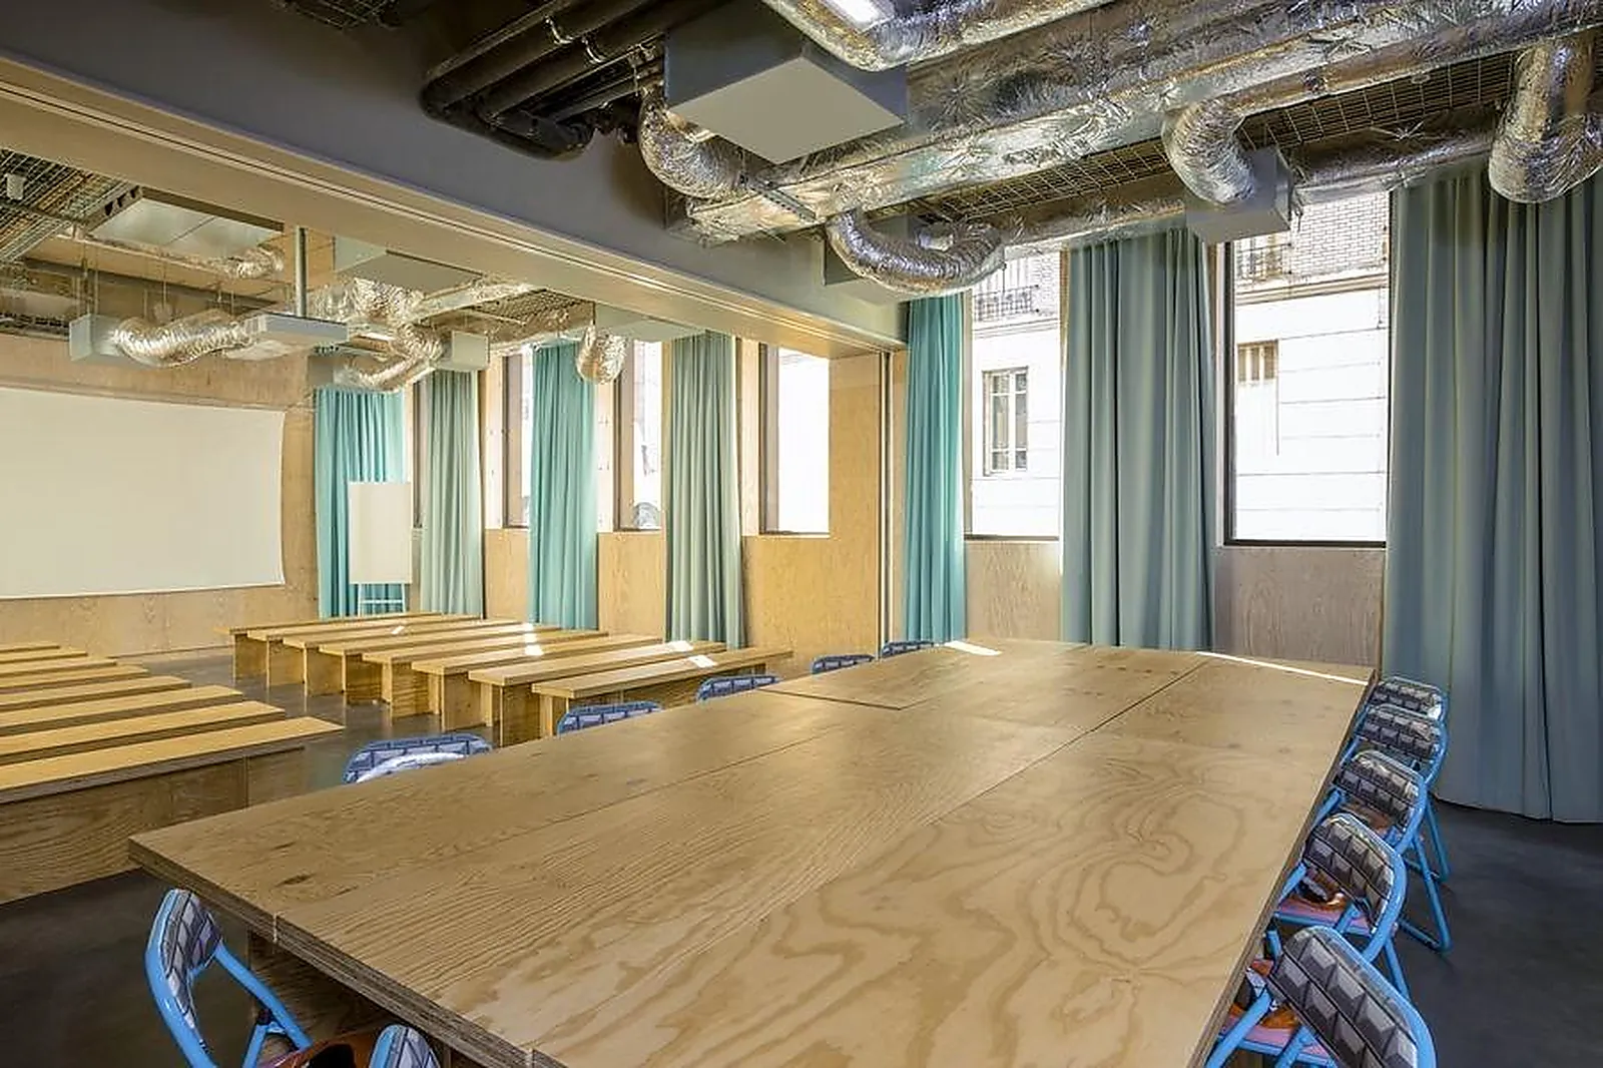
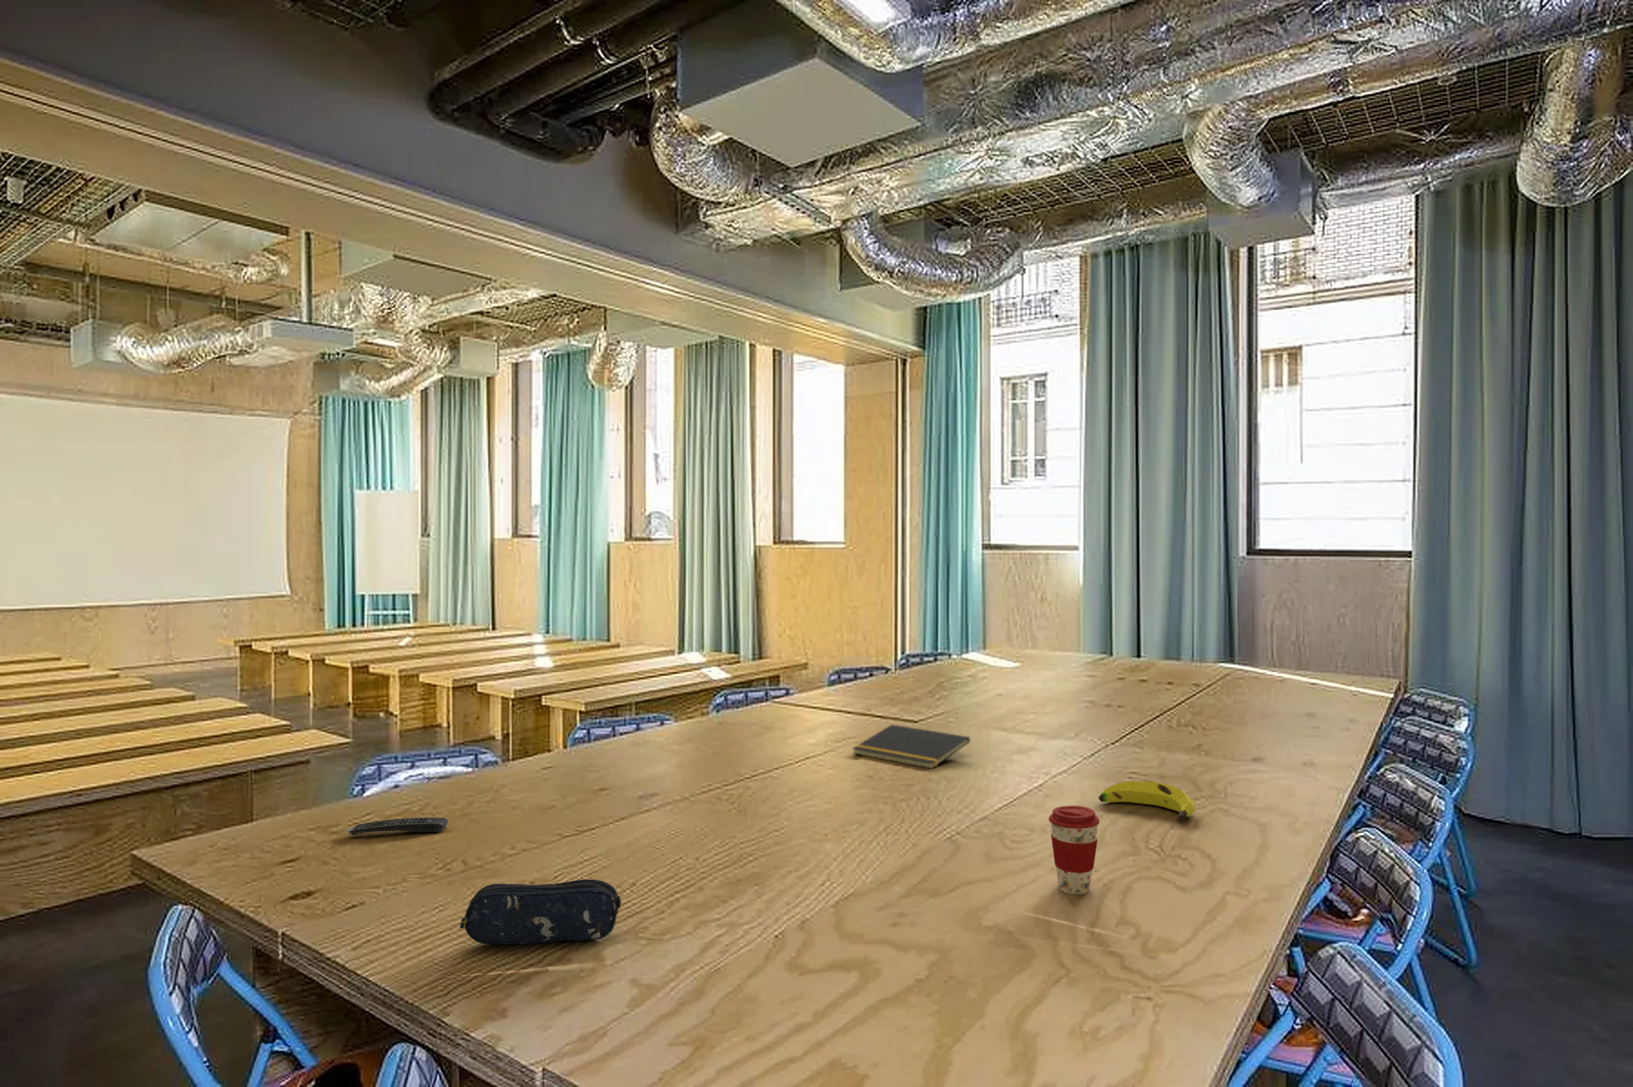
+ pencil case (543, 912)
+ notepad (911, 745)
+ banana (1145, 798)
+ coffee cup (1073, 849)
+ remote control (397, 826)
